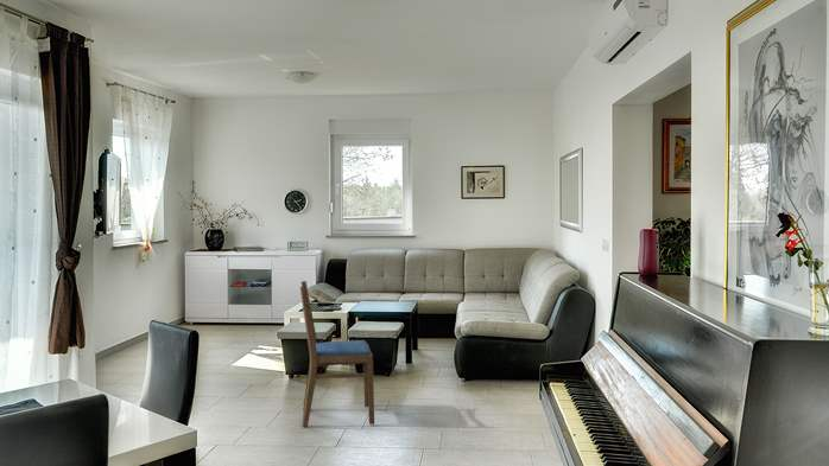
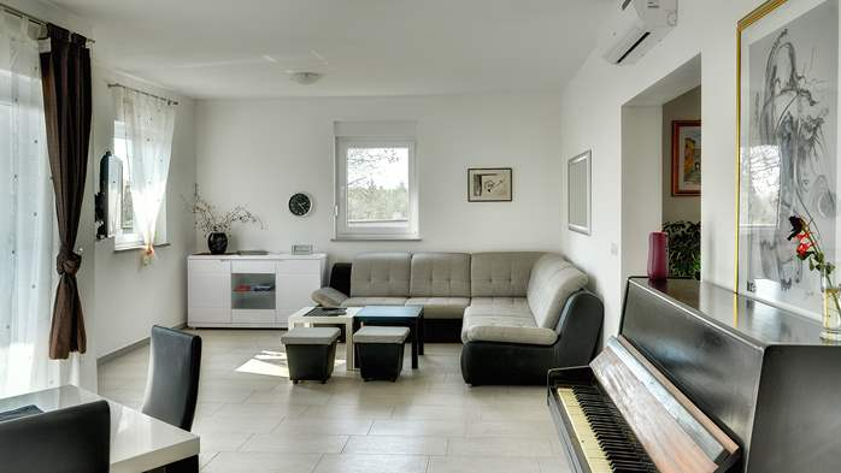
- dining chair (337, 350)
